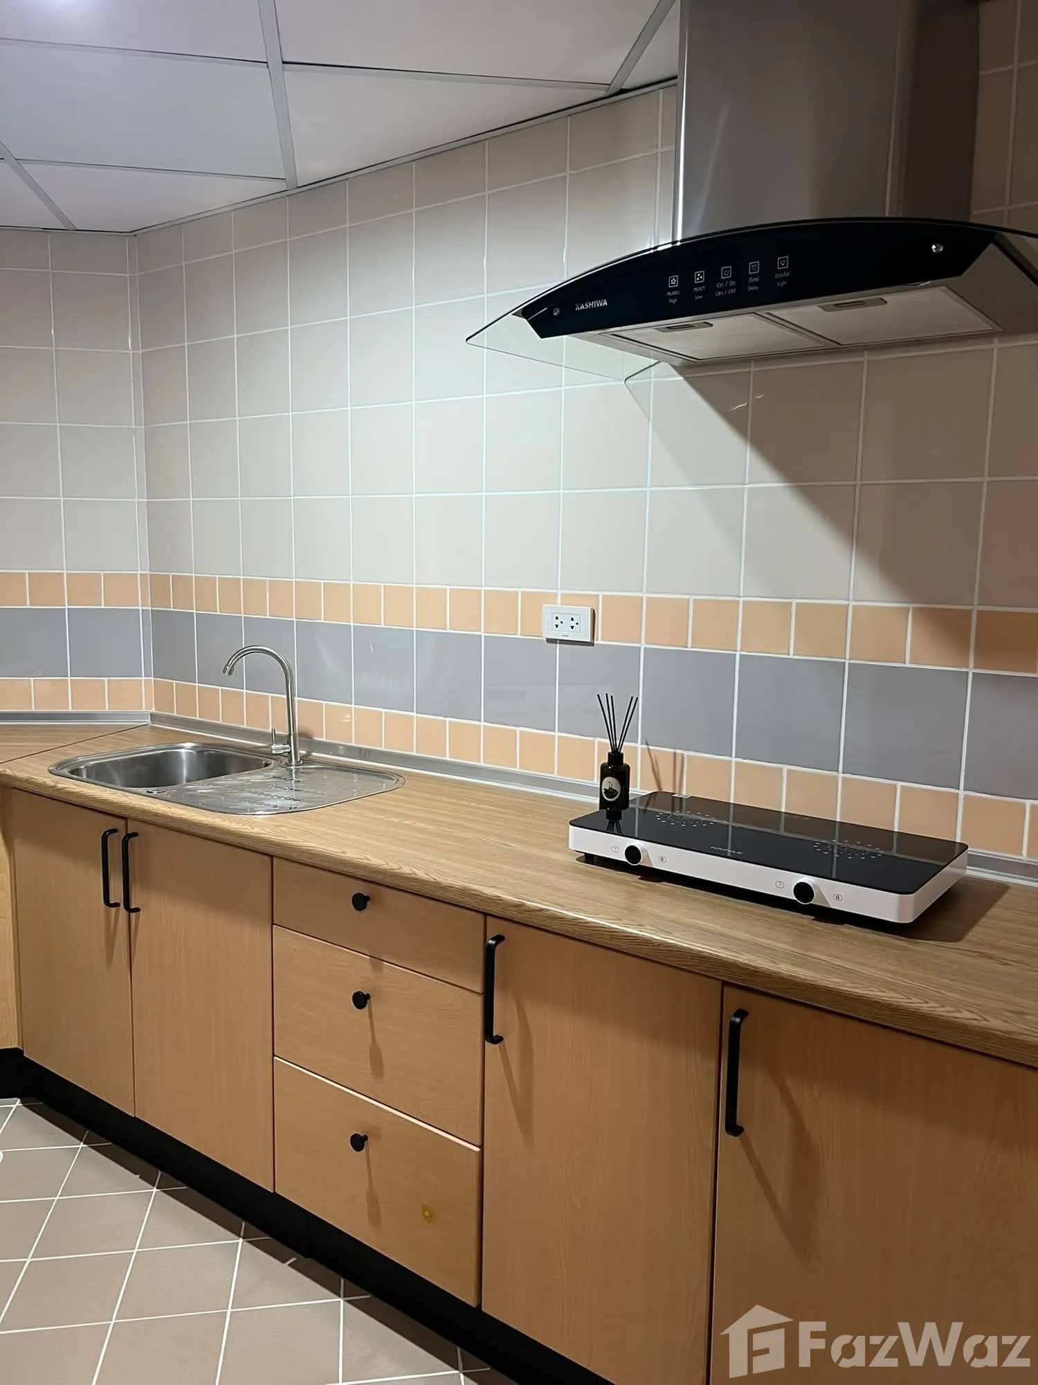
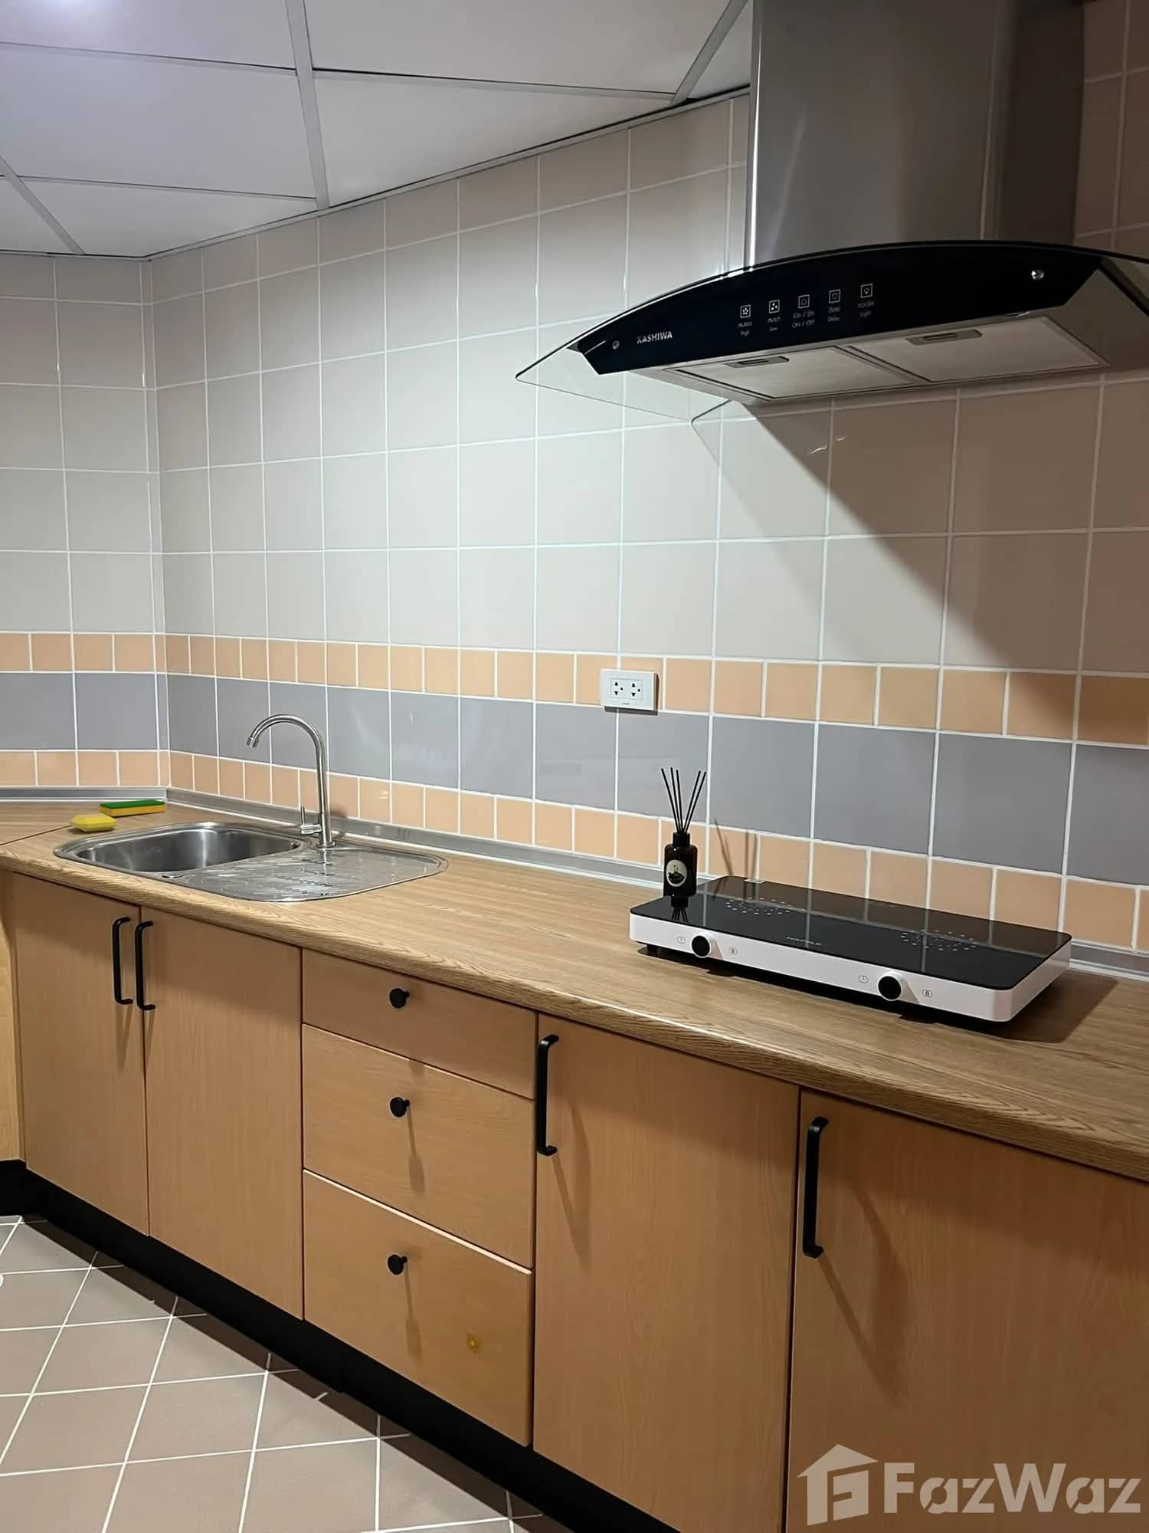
+ soap bar (93, 822)
+ dish sponge (133, 808)
